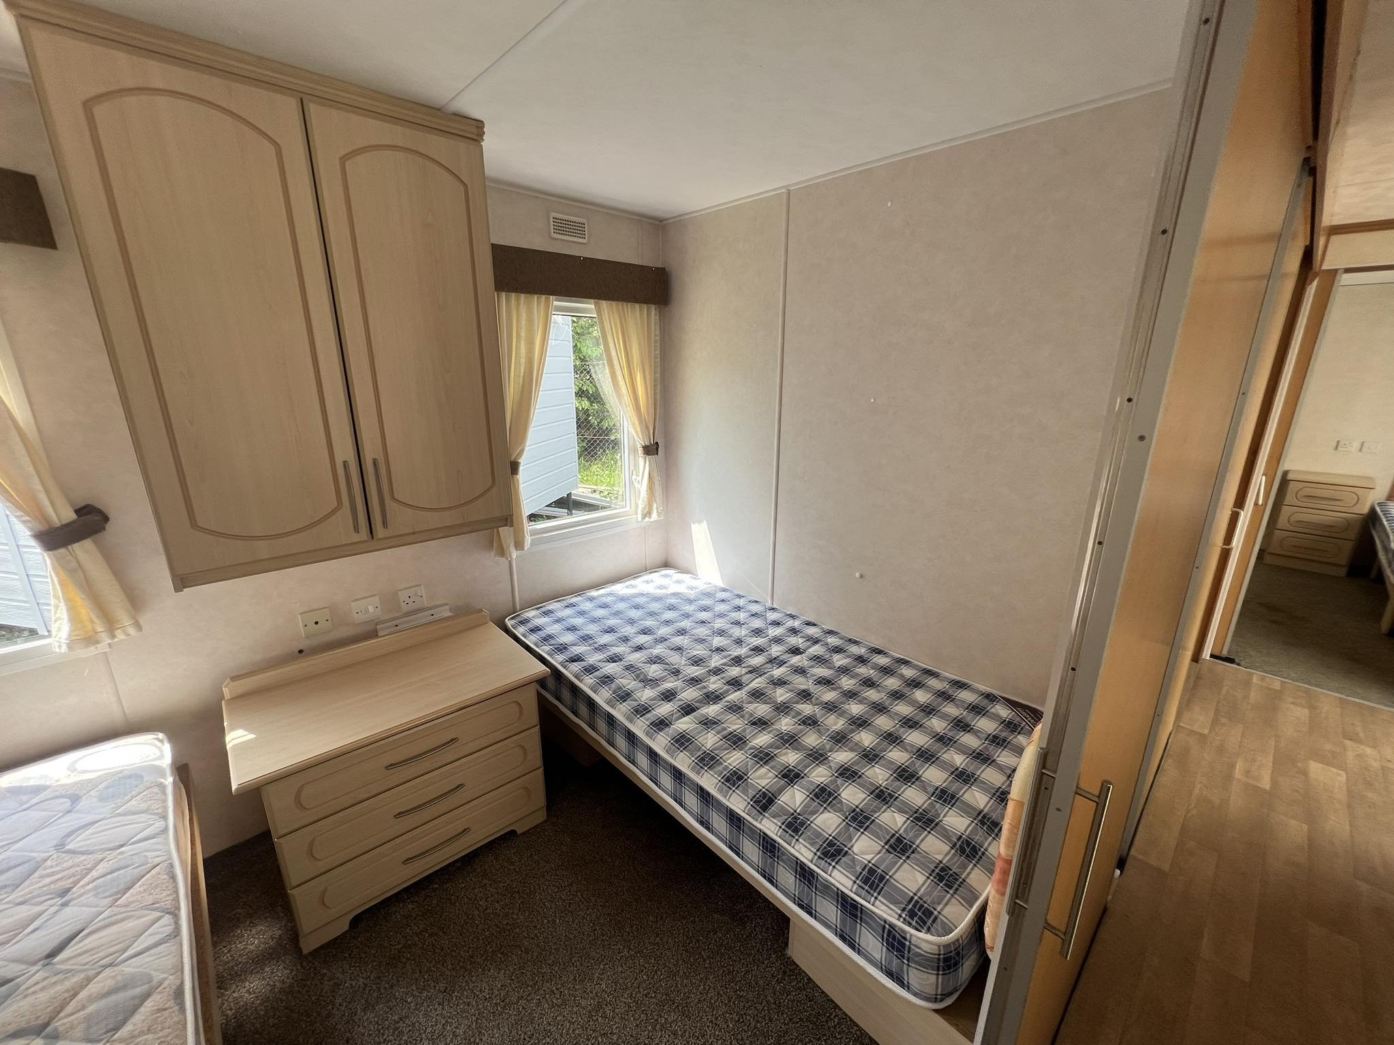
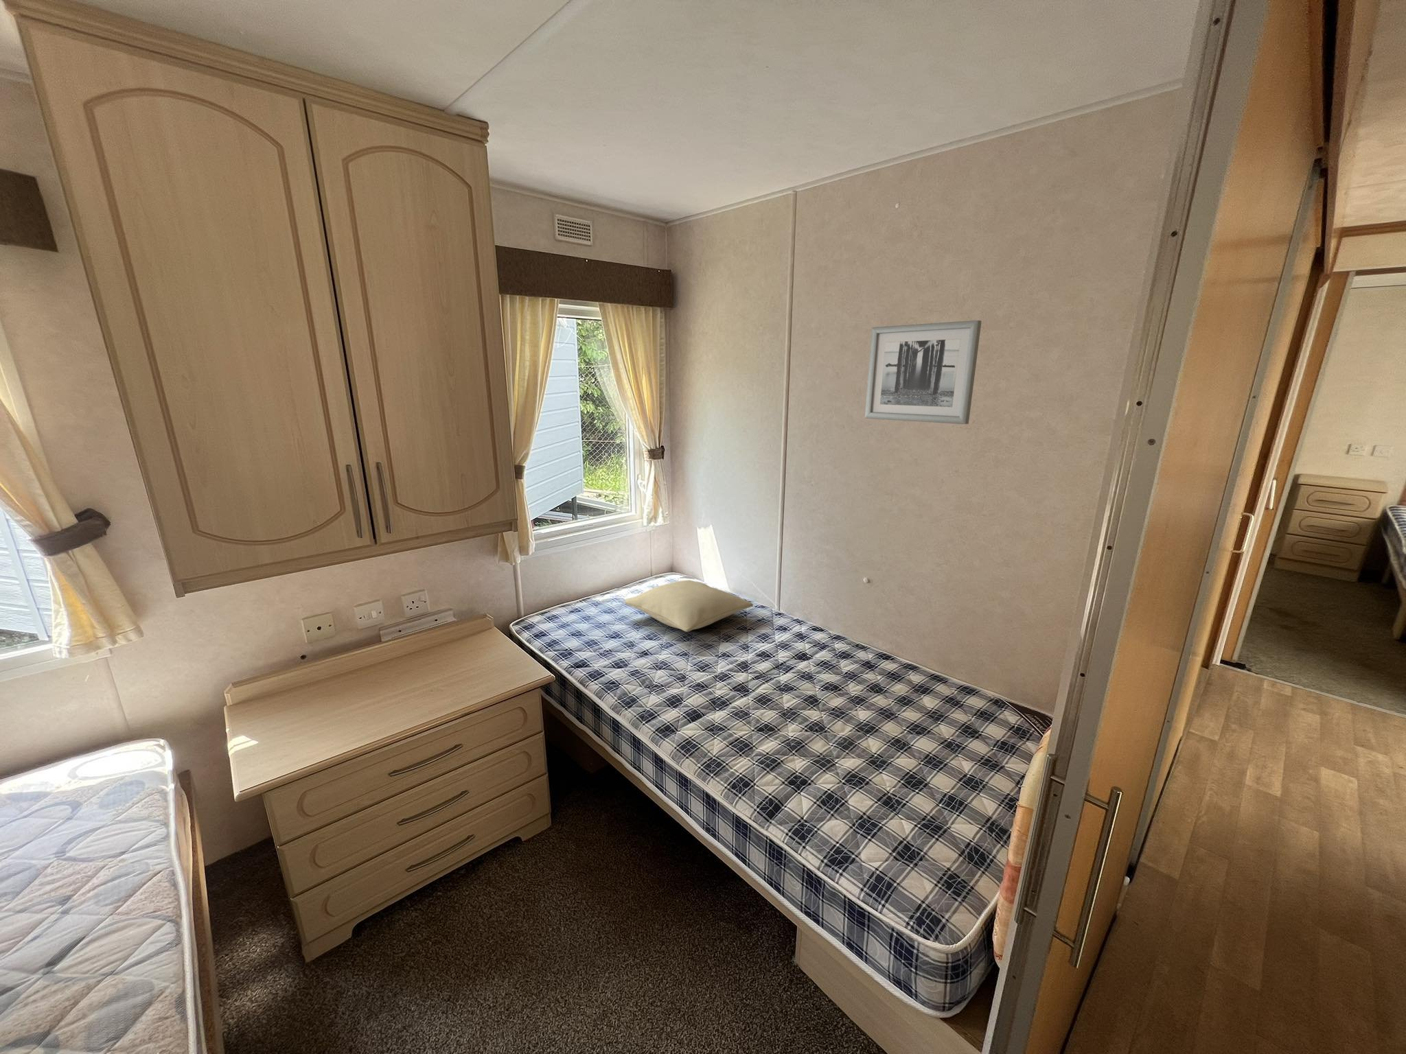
+ wall art (918, 373)
+ pillow (688, 603)
